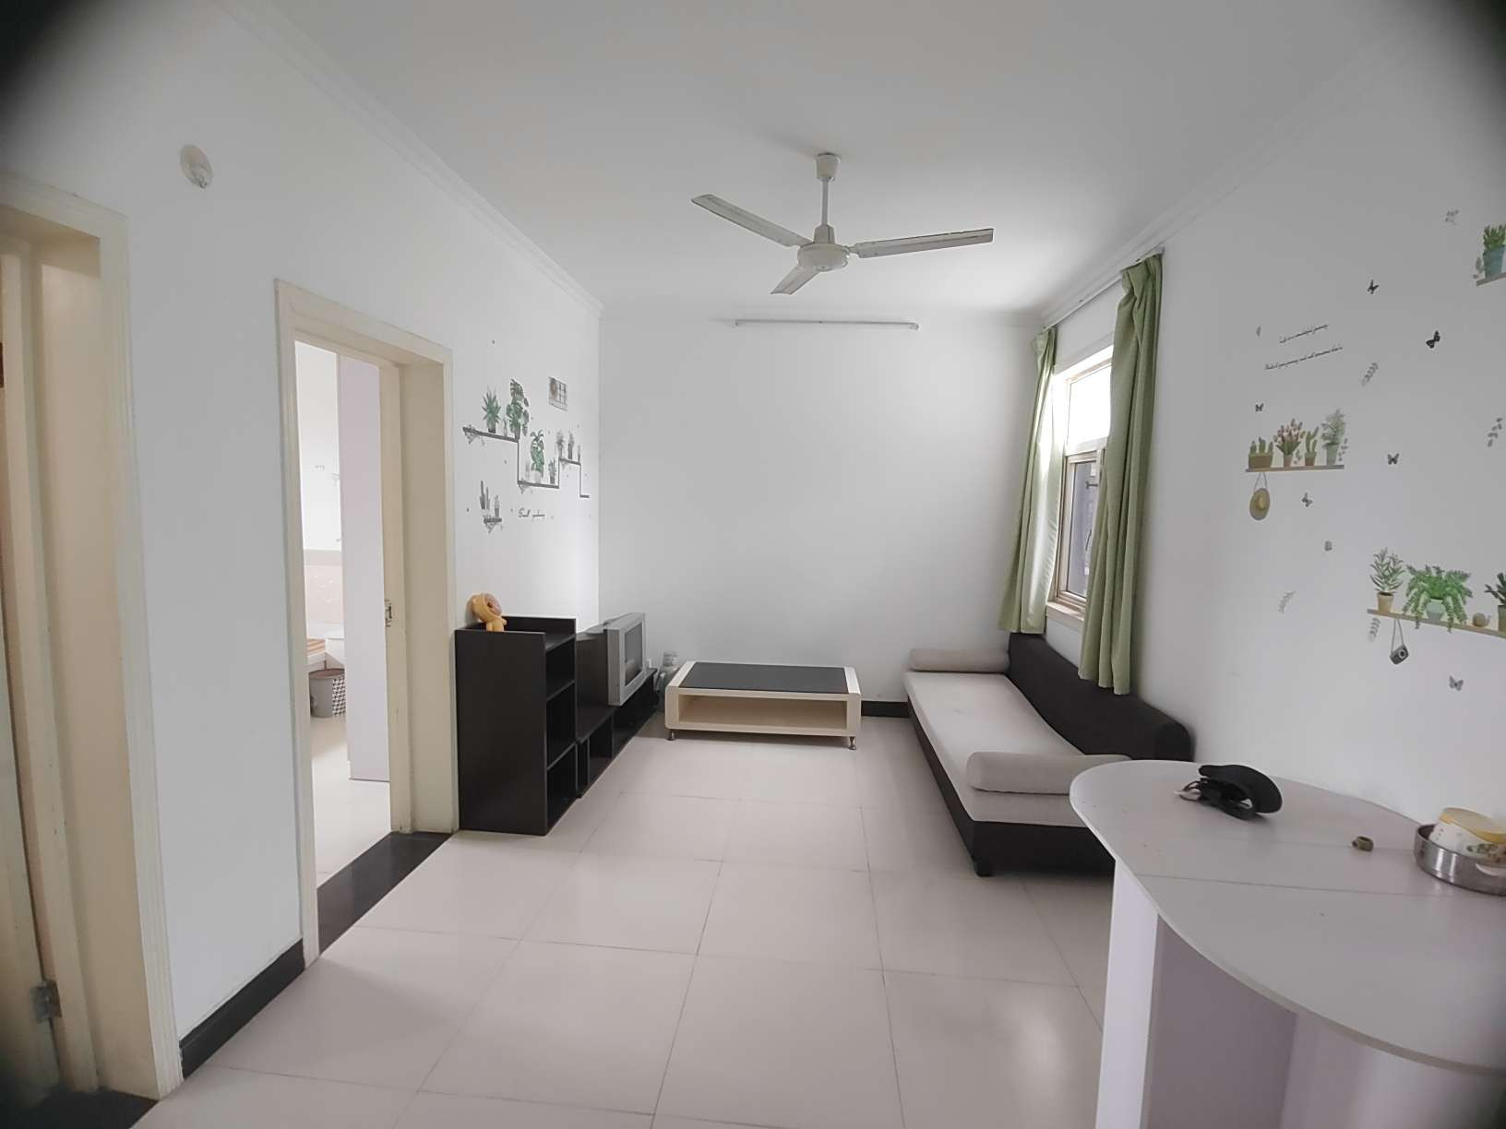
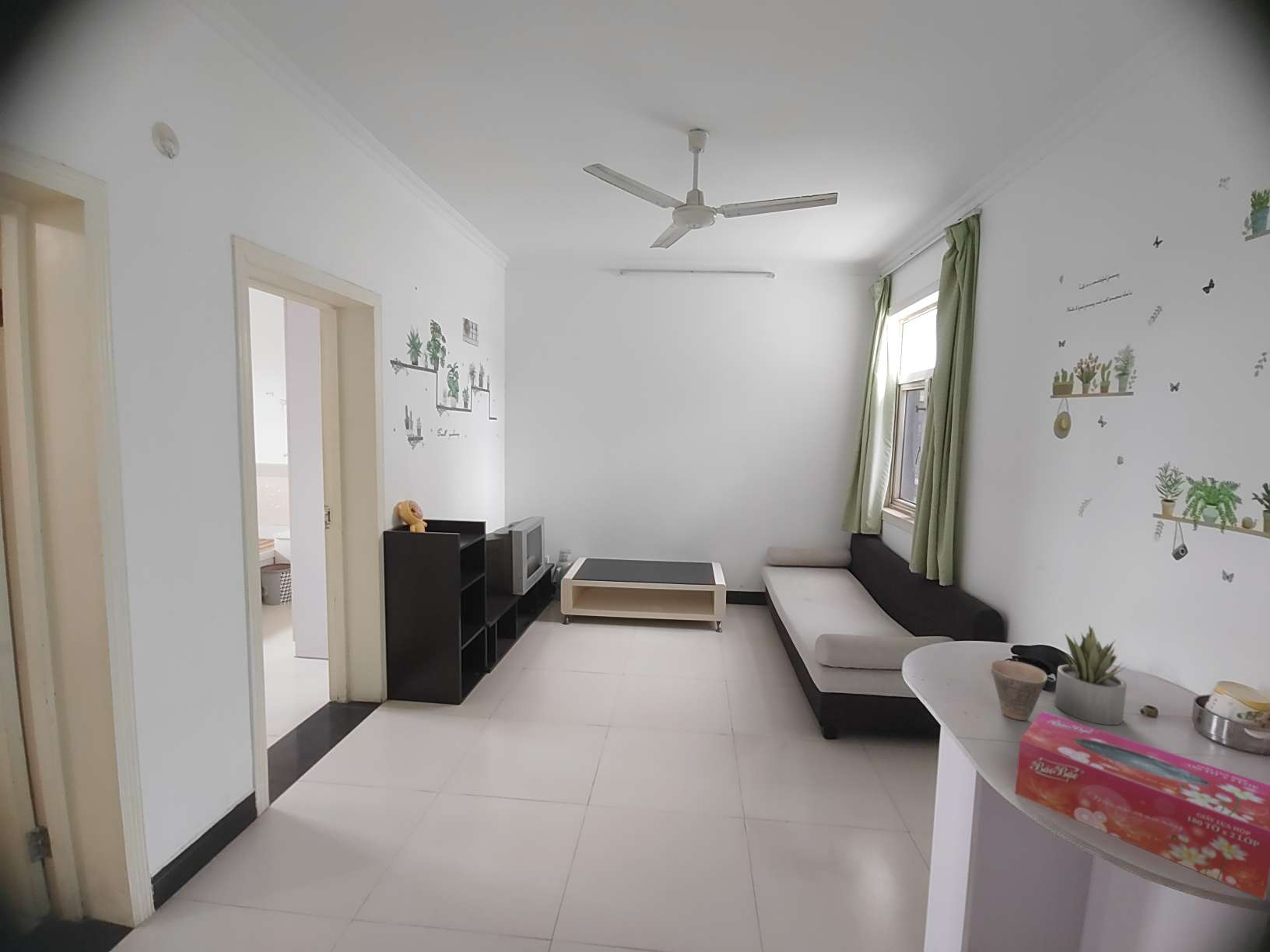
+ cup (1016, 692)
+ tissue box (1134, 789)
+ succulent plant (1092, 670)
